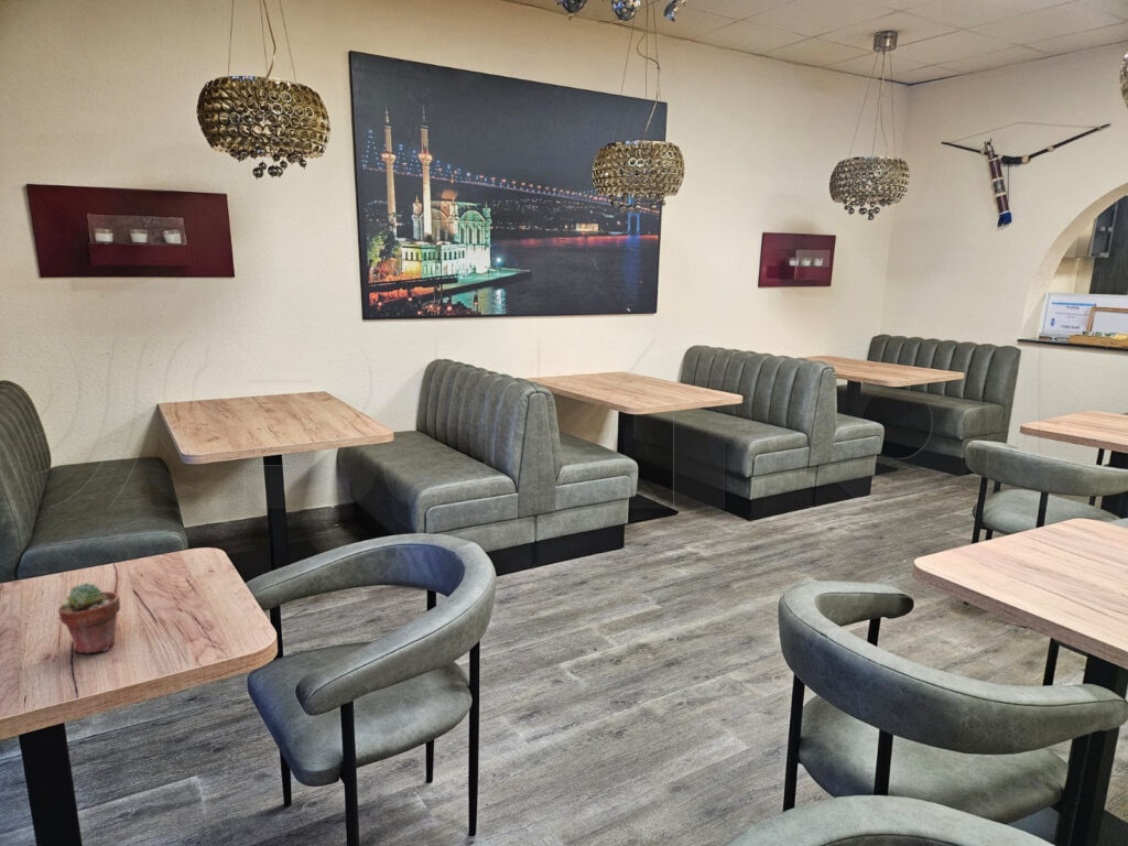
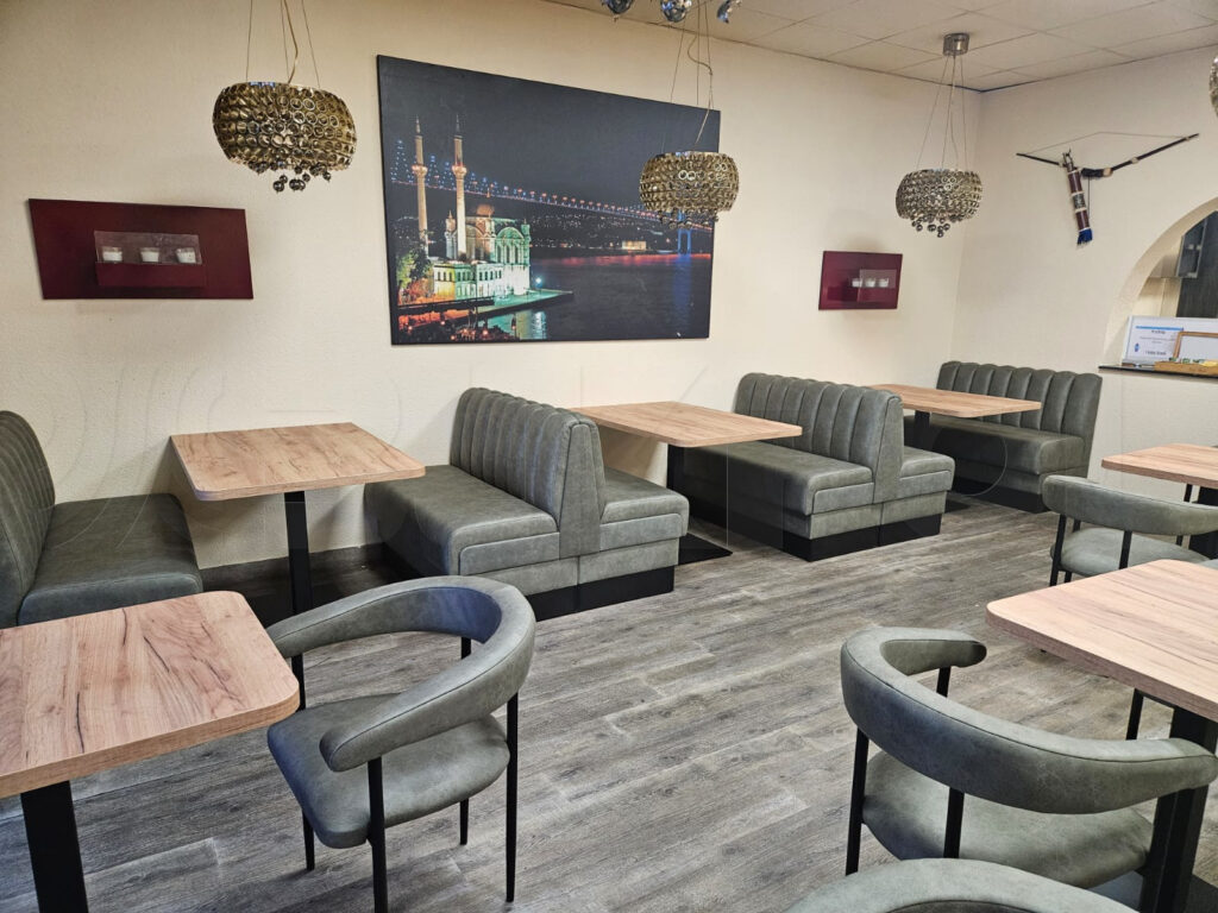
- potted succulent (90, 615)
